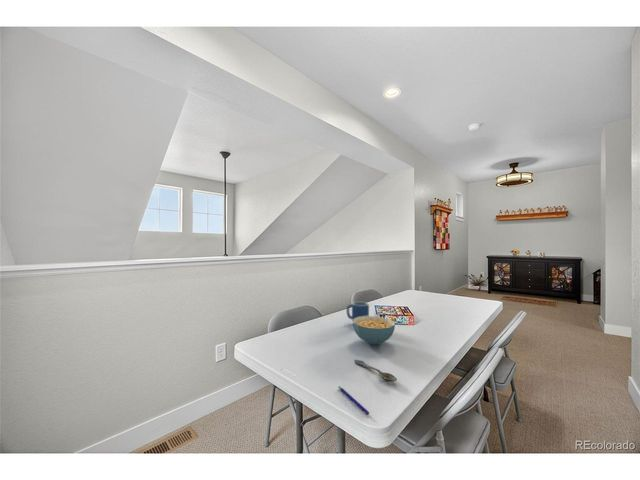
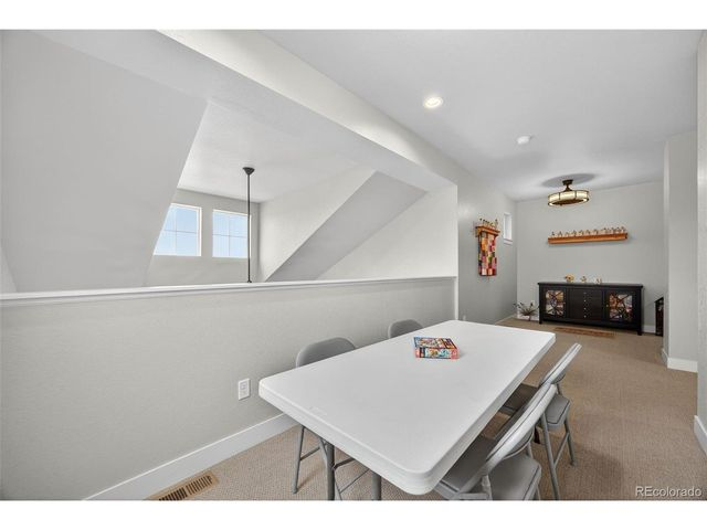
- spoon (373, 368)
- pen (352, 399)
- cereal bowl (373, 332)
- mug (358, 313)
